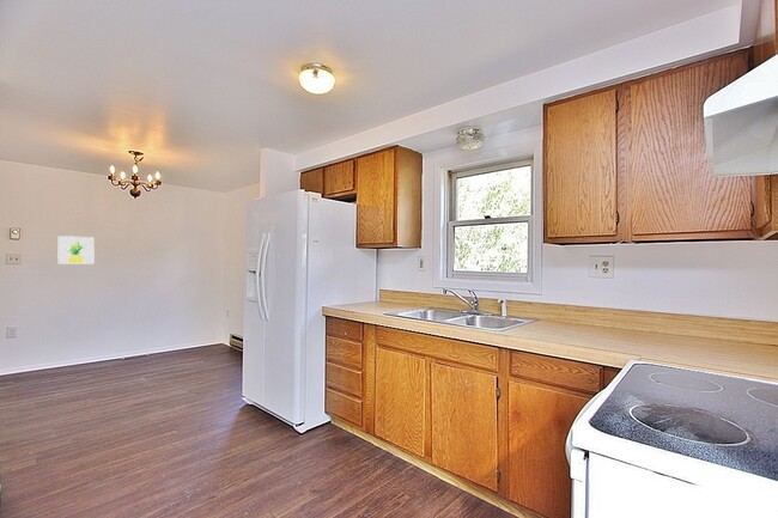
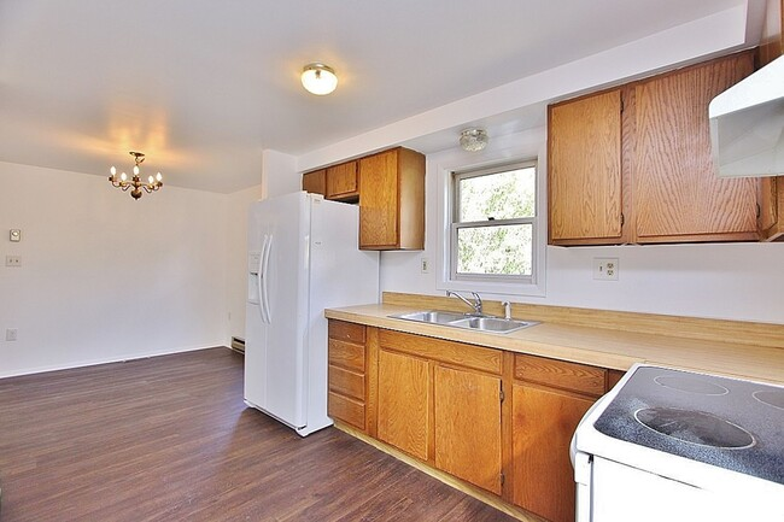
- wall art (75, 250)
